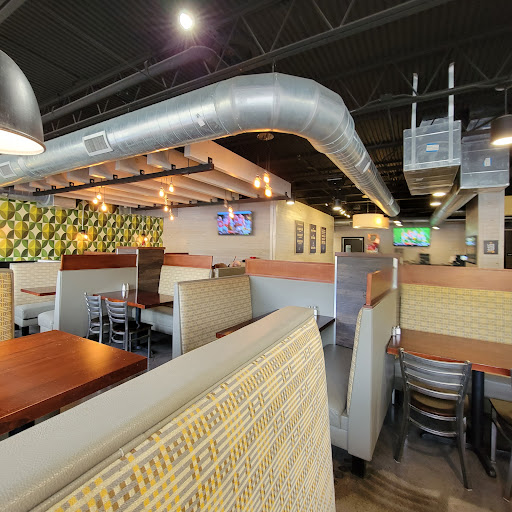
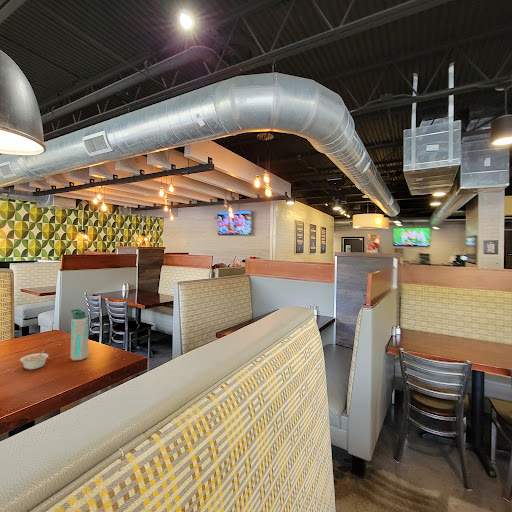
+ water bottle (78, 334)
+ legume (34, 360)
